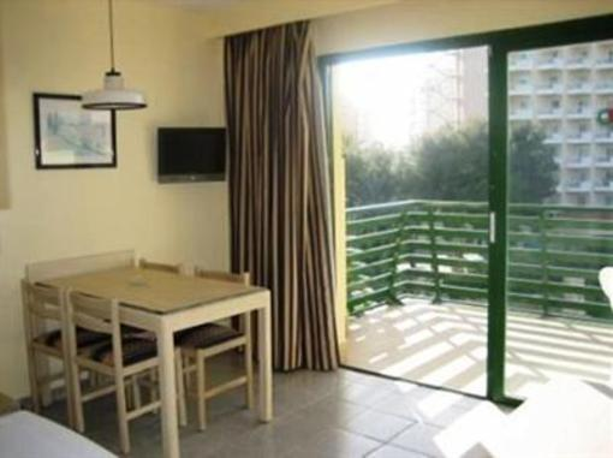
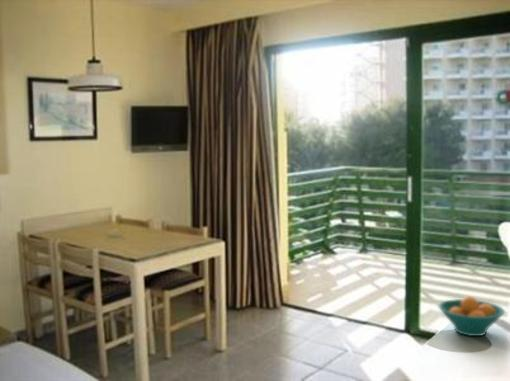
+ fruit bowl (470, 314)
